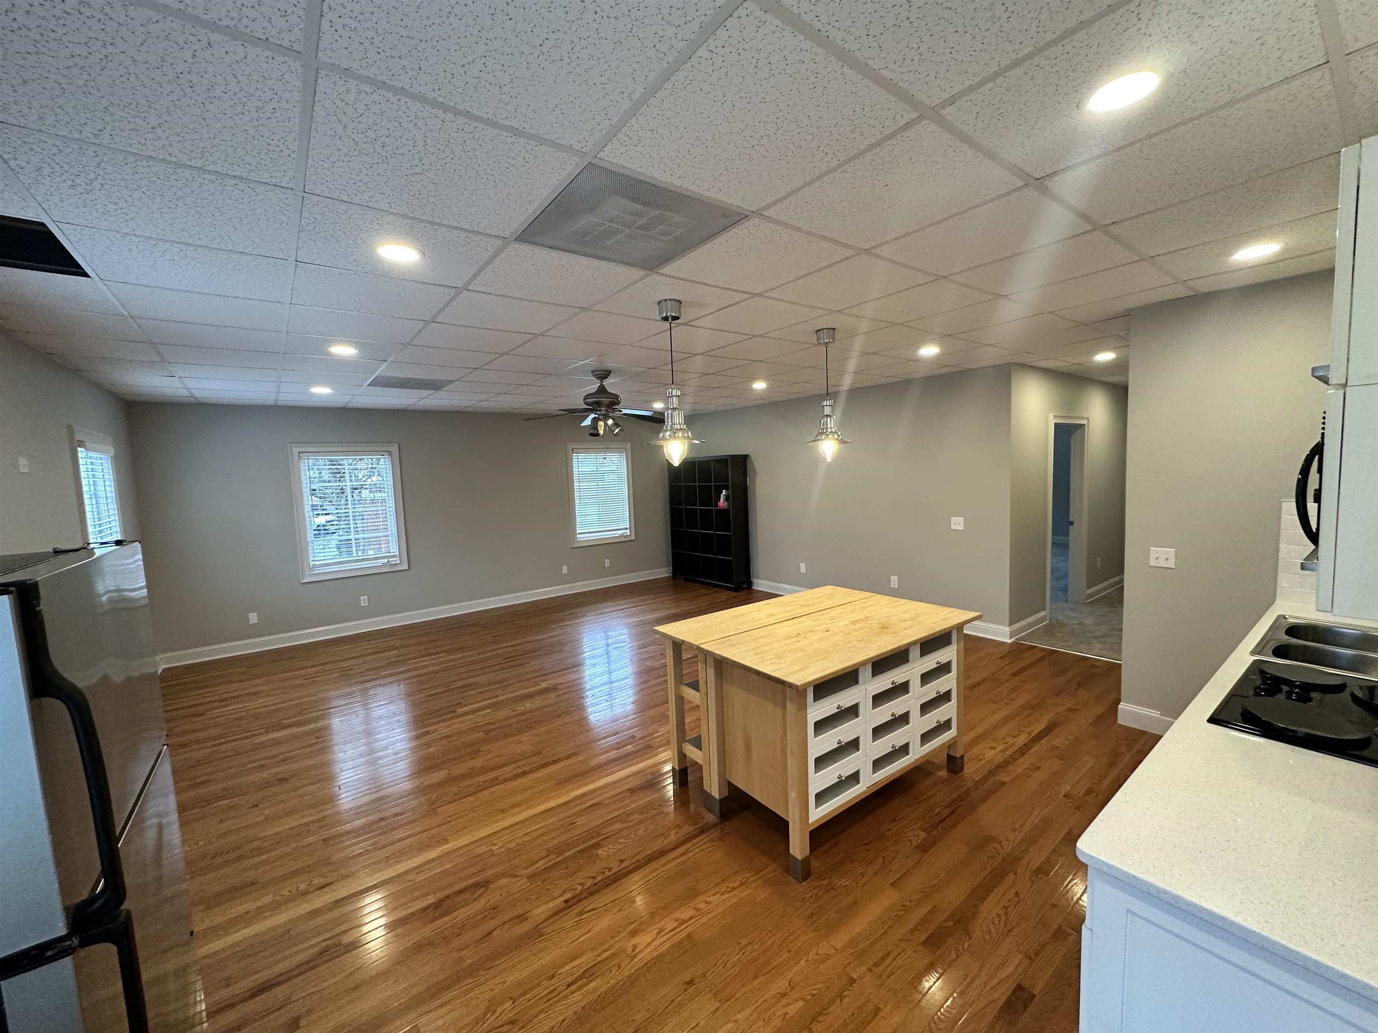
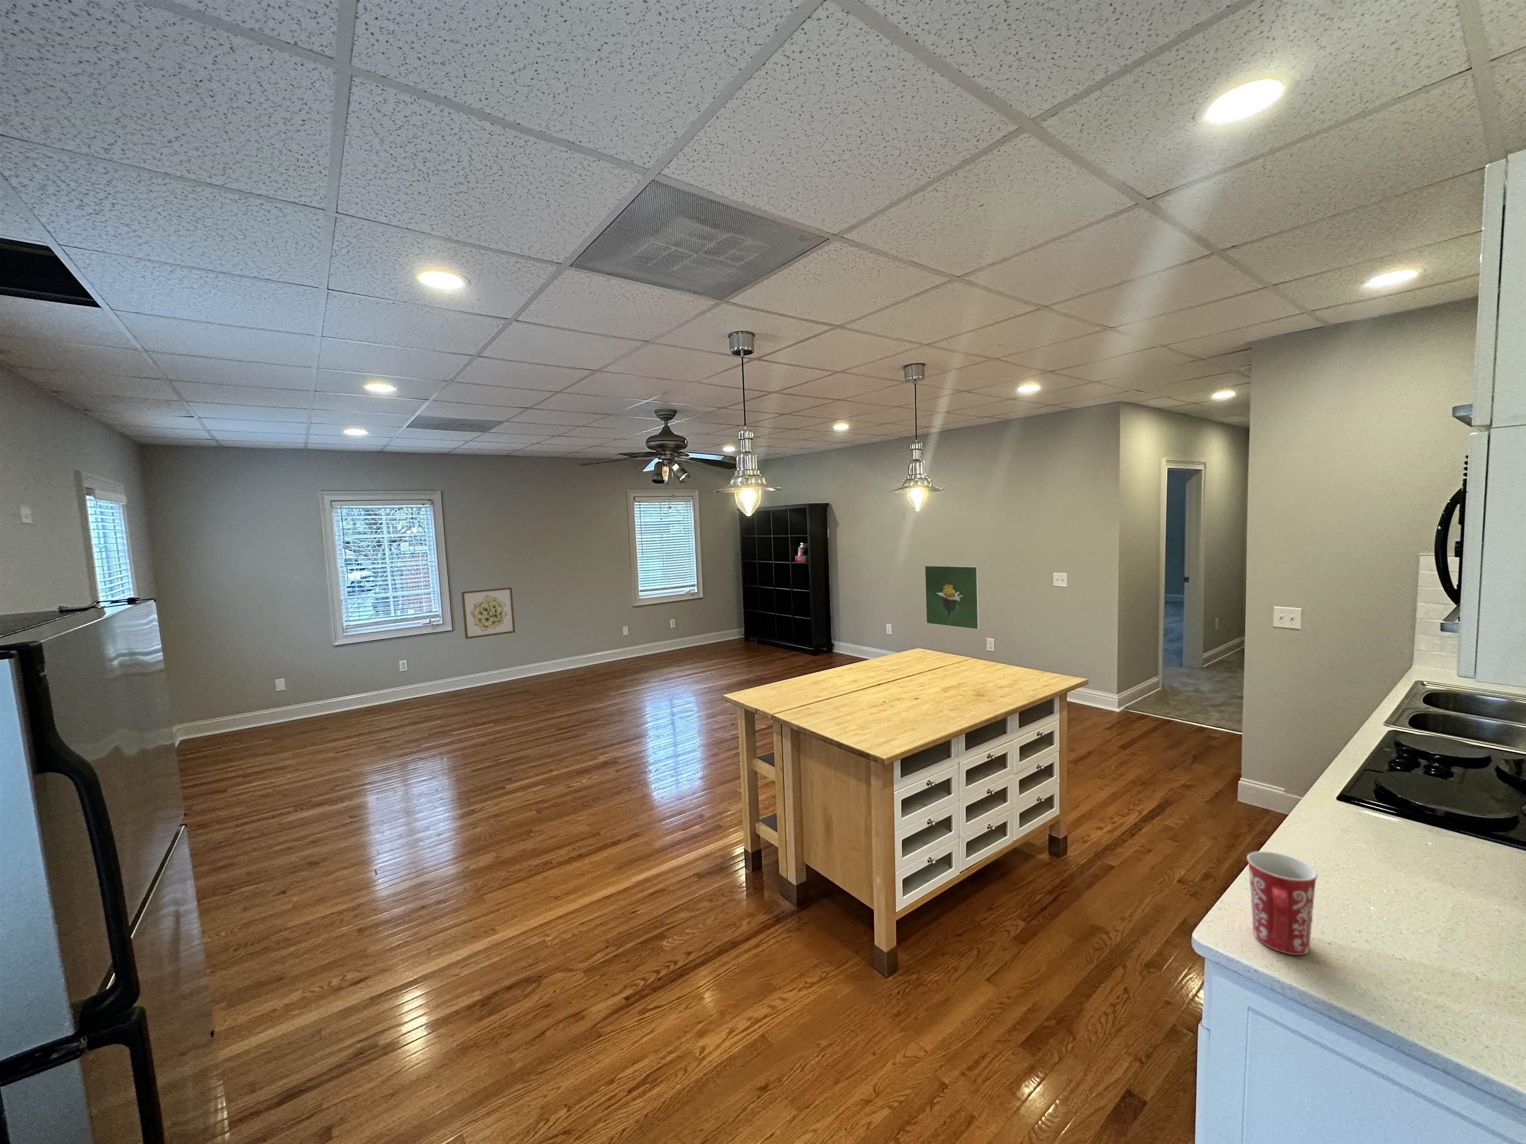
+ wall art (489, 612)
+ mug (1280, 907)
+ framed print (952, 596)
